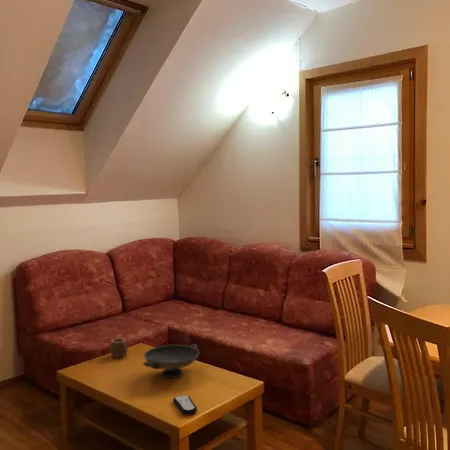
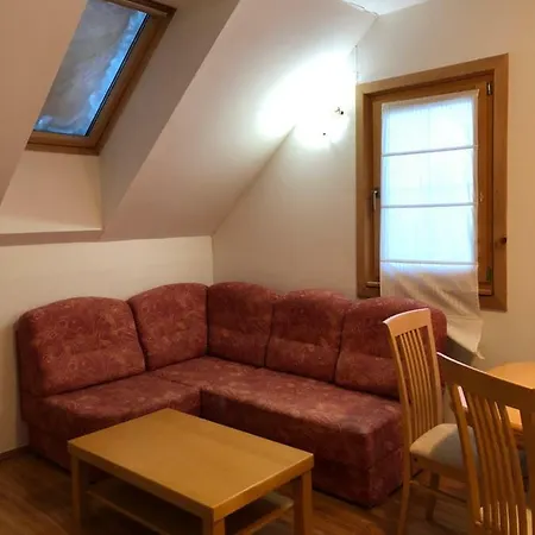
- remote control (185, 404)
- decorative bowl (172, 363)
- mug (120, 348)
